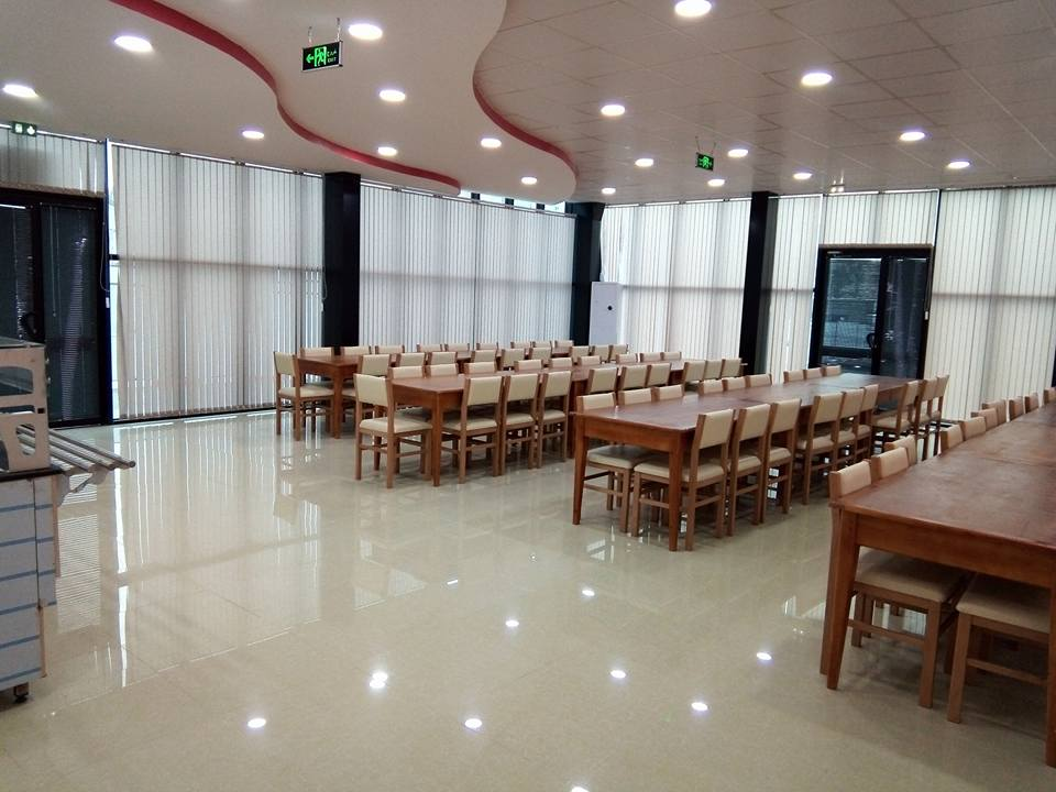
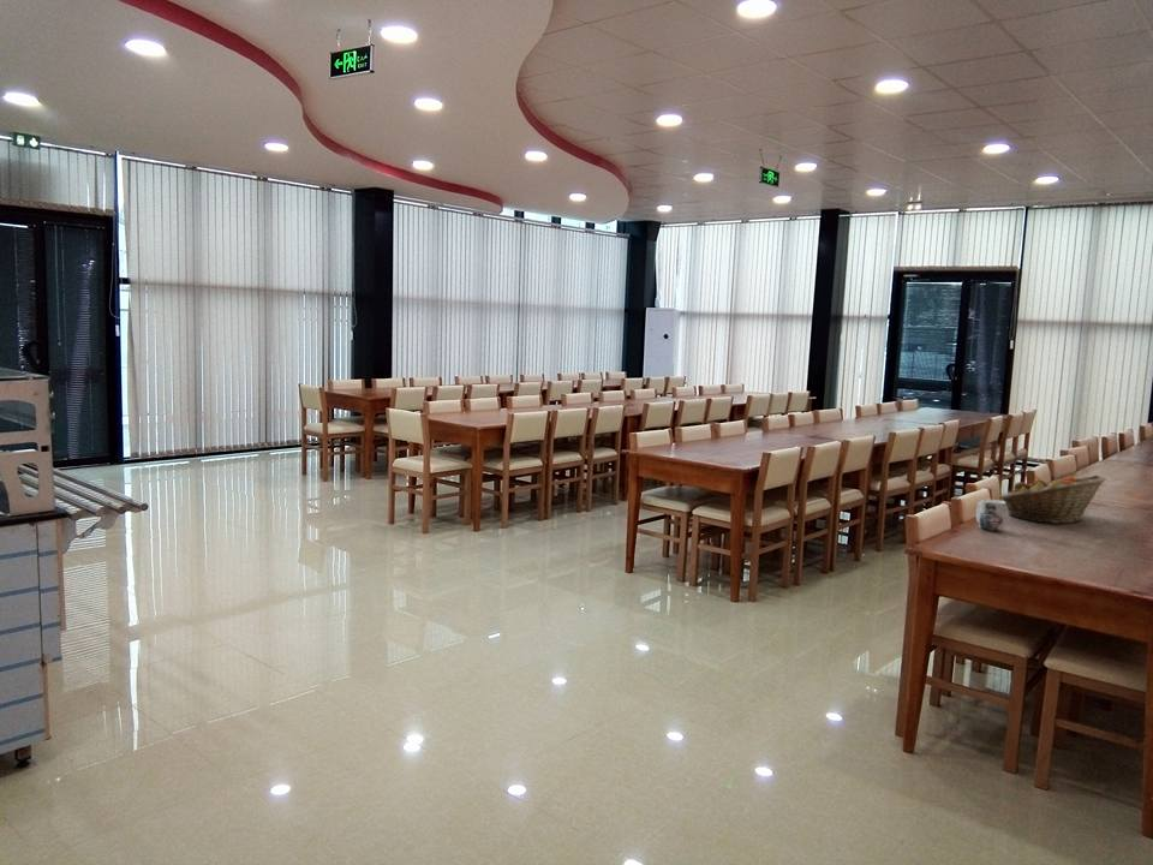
+ mug (988, 514)
+ fruit basket (1051, 495)
